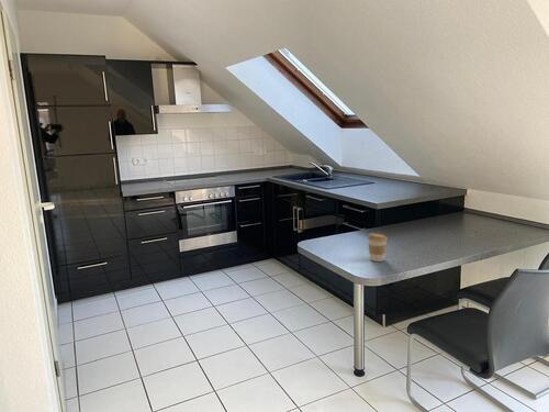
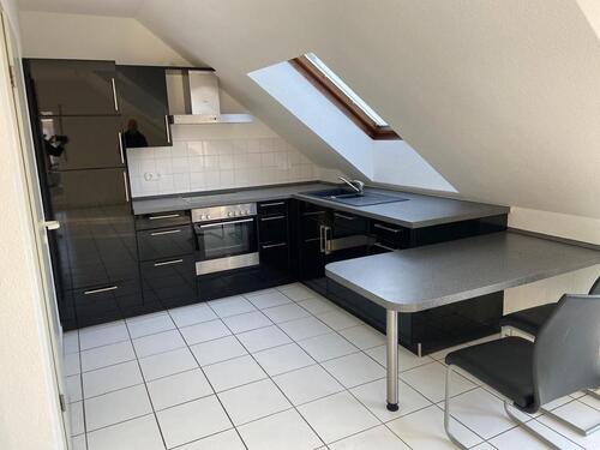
- coffee cup (377, 246)
